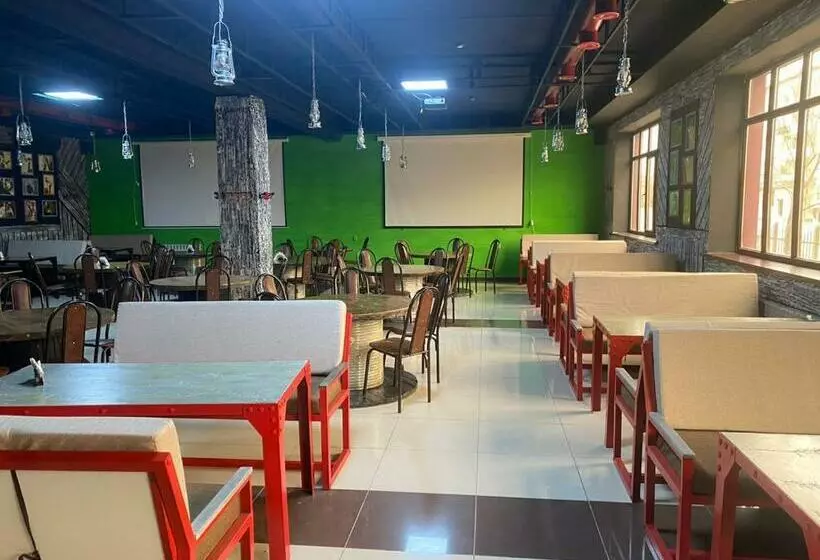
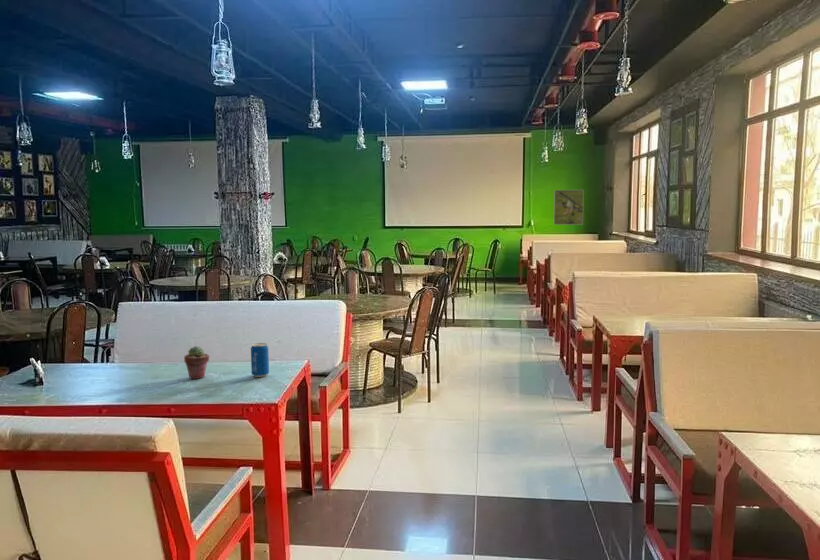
+ beverage can (259, 359)
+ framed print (568, 207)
+ potted succulent (196, 361)
